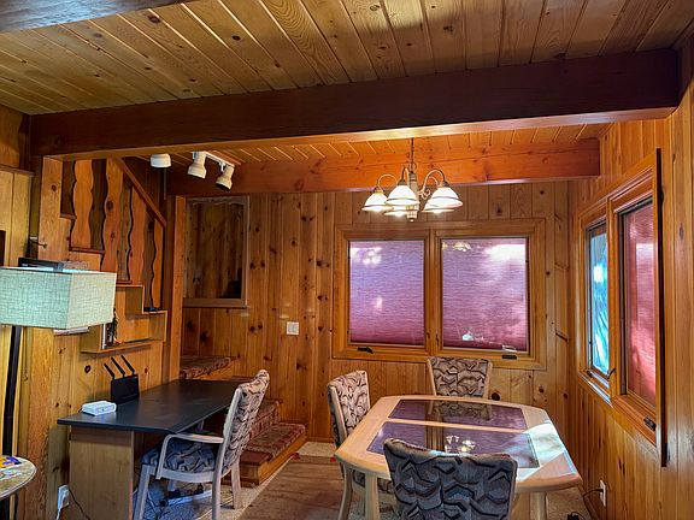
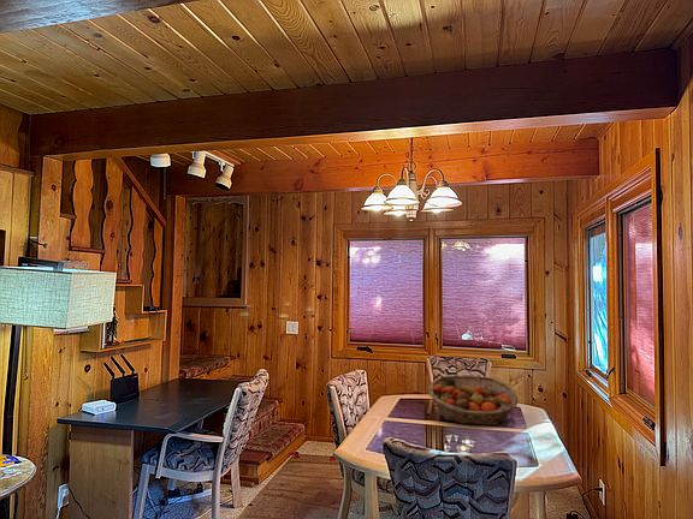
+ fruit basket (472, 399)
